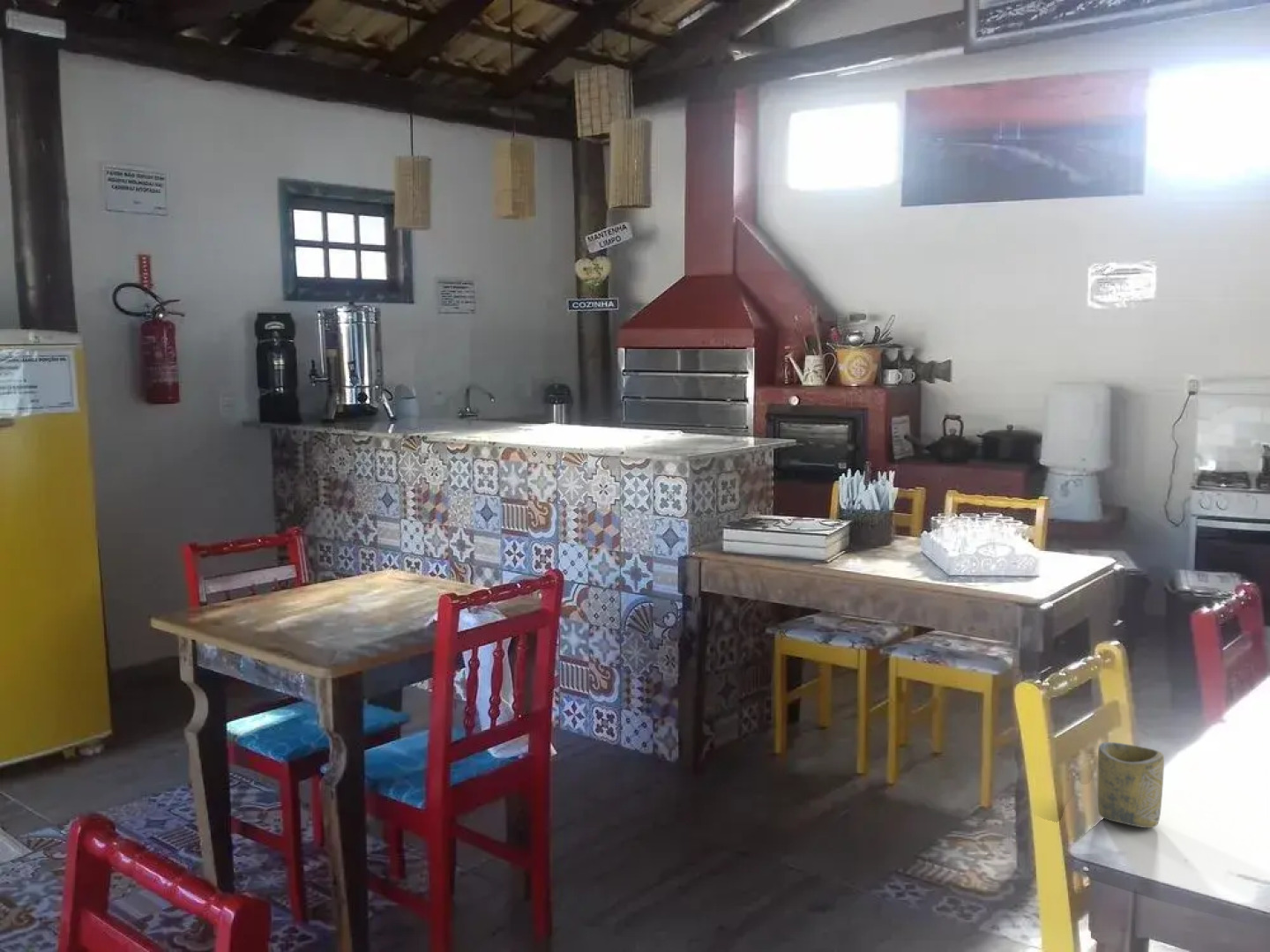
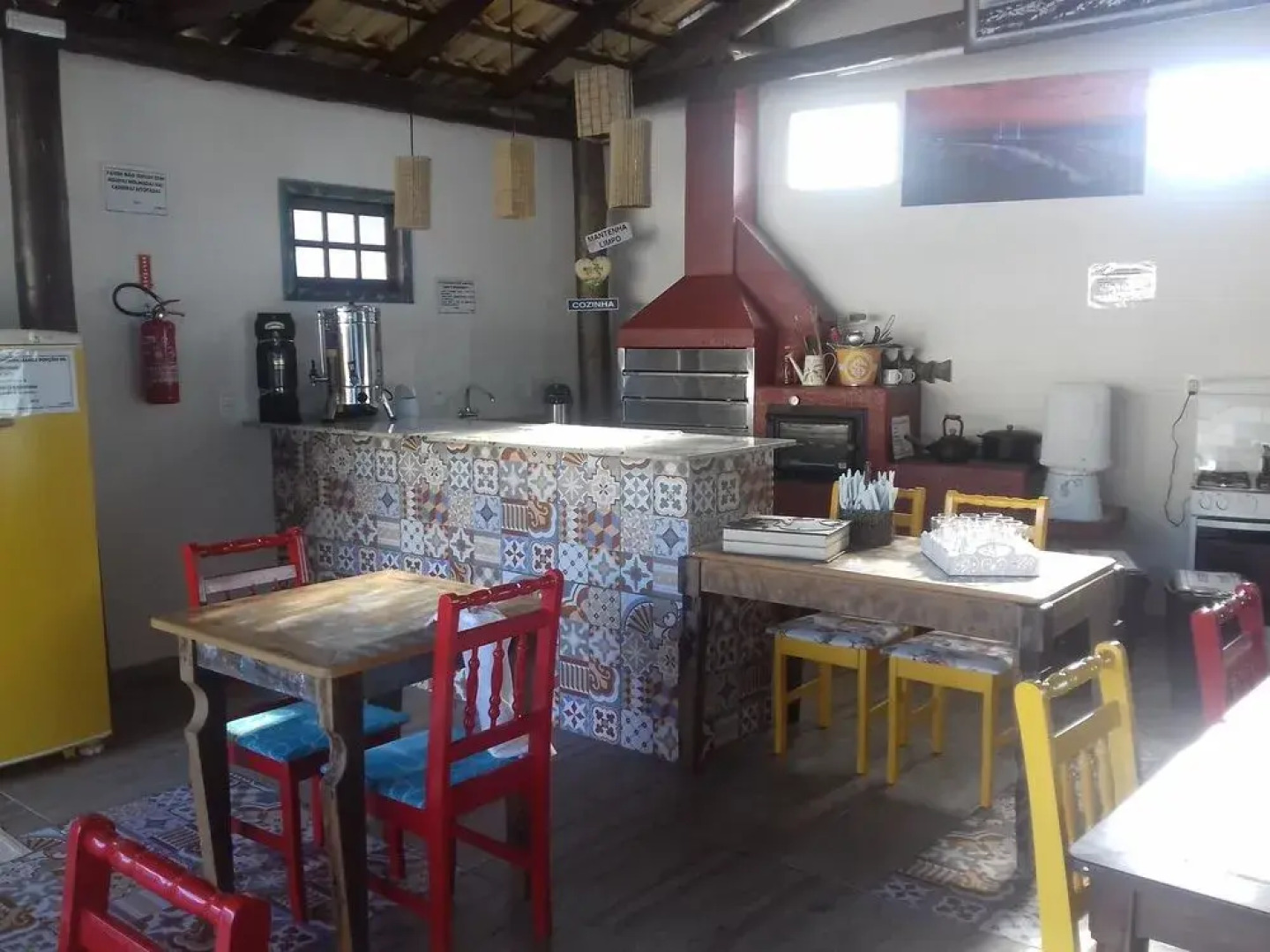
- cup (1129, 785)
